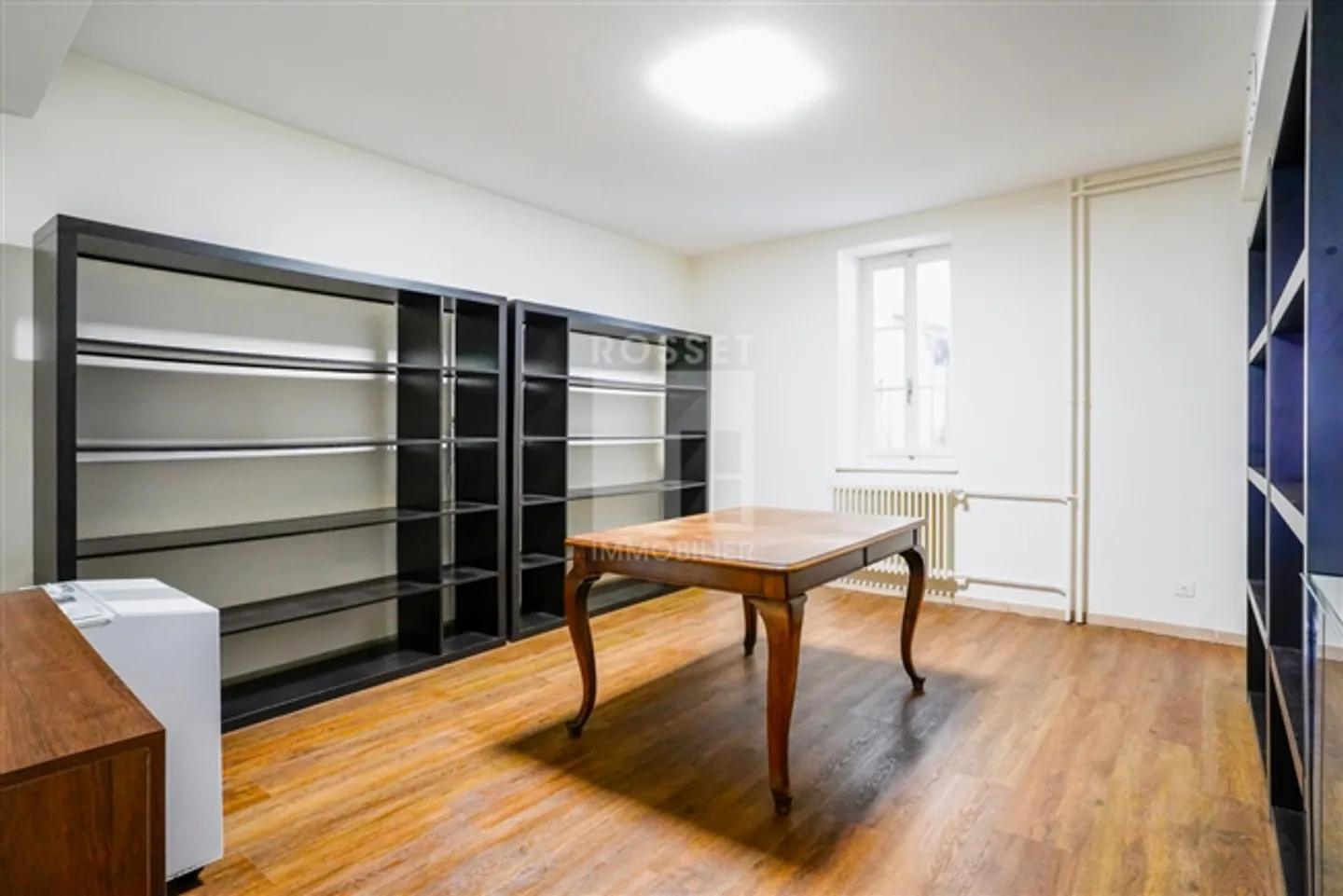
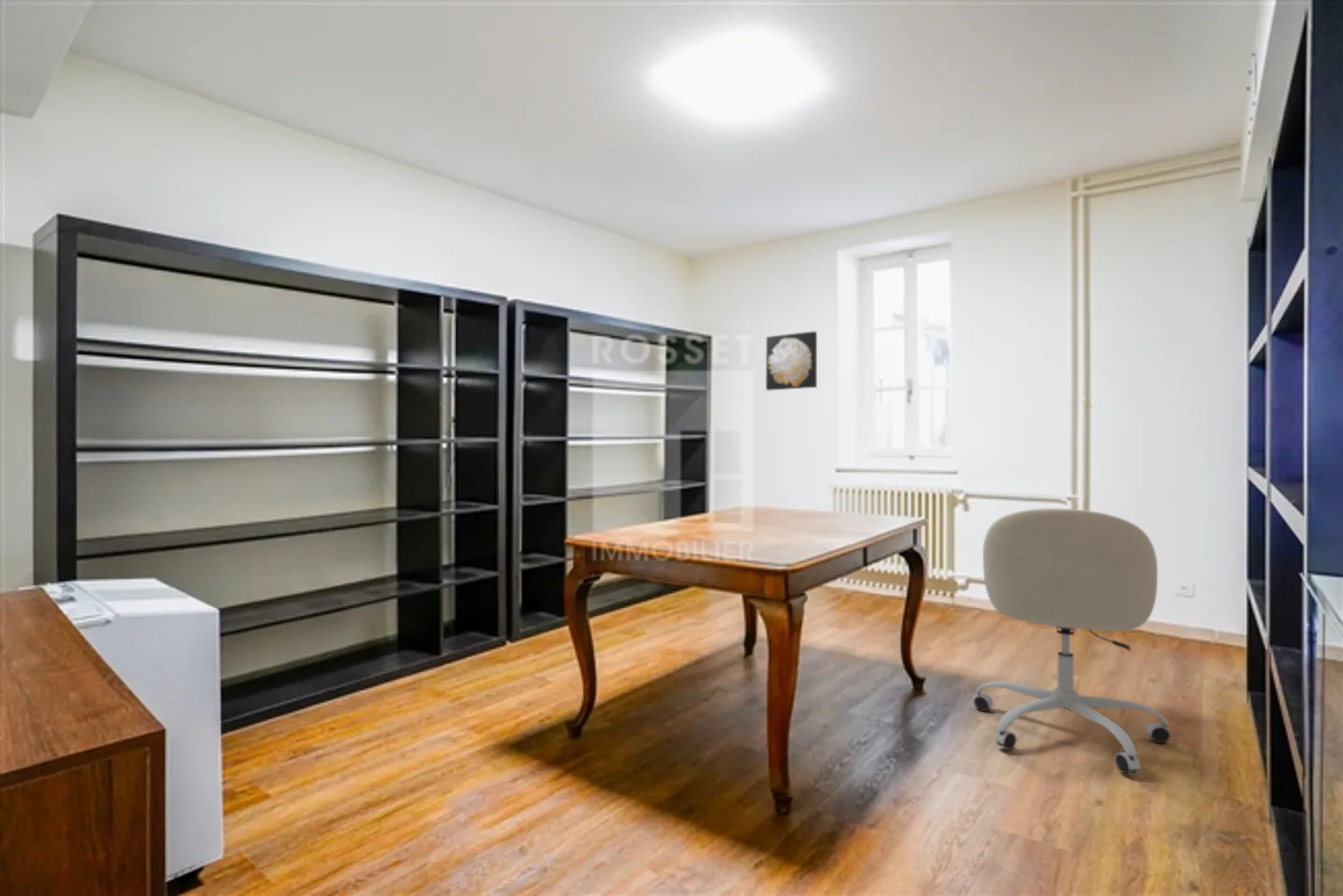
+ office chair (1065, 617)
+ wall art (791, 361)
